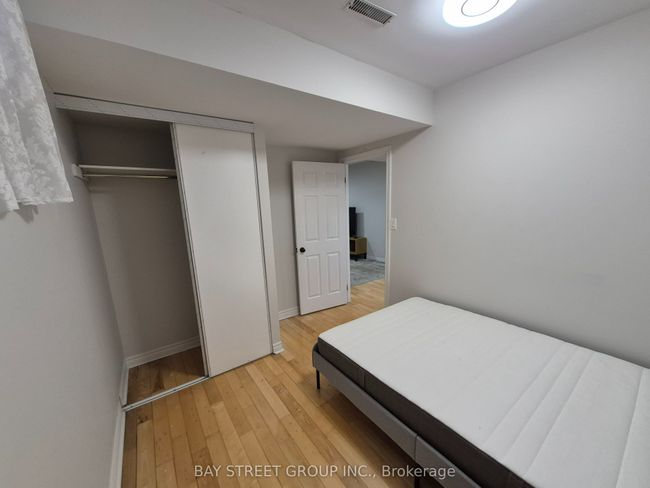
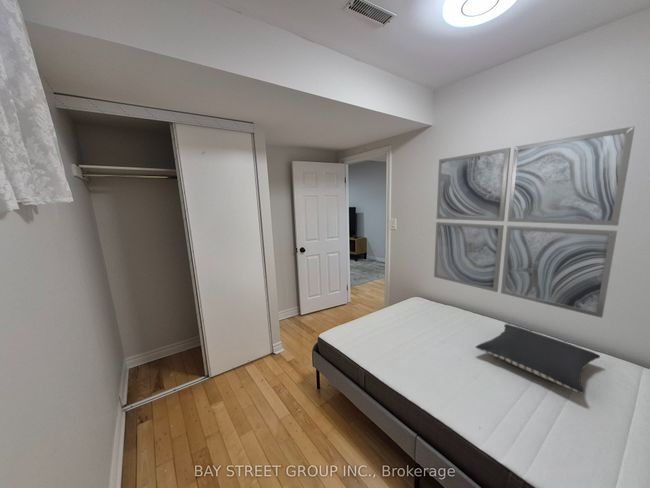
+ pillow (535, 351)
+ wall art (503, 225)
